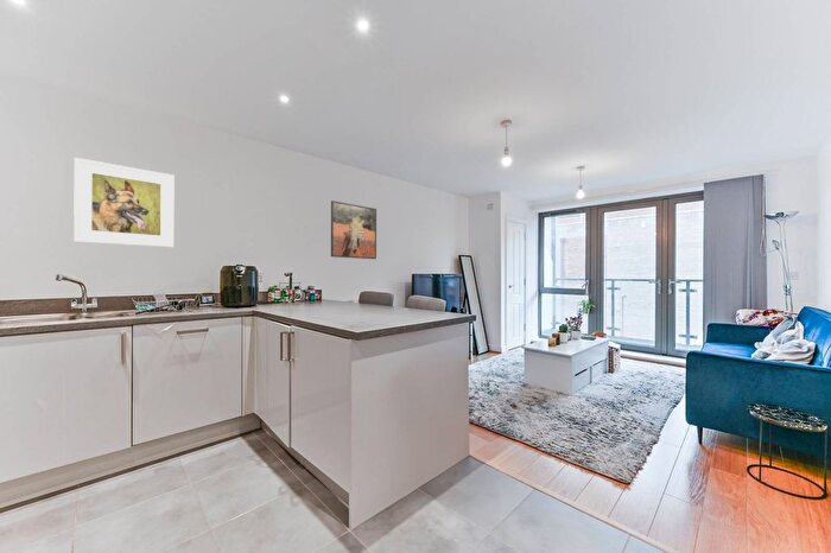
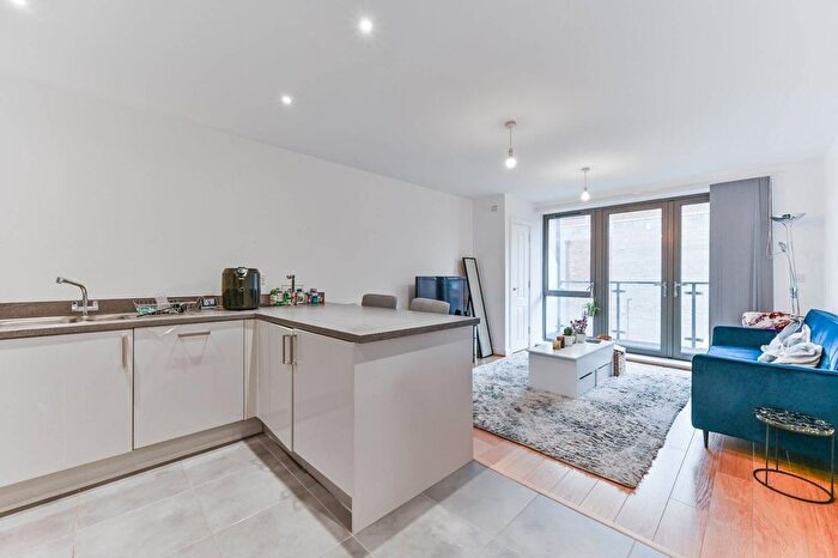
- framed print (127, 205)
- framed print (354, 231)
